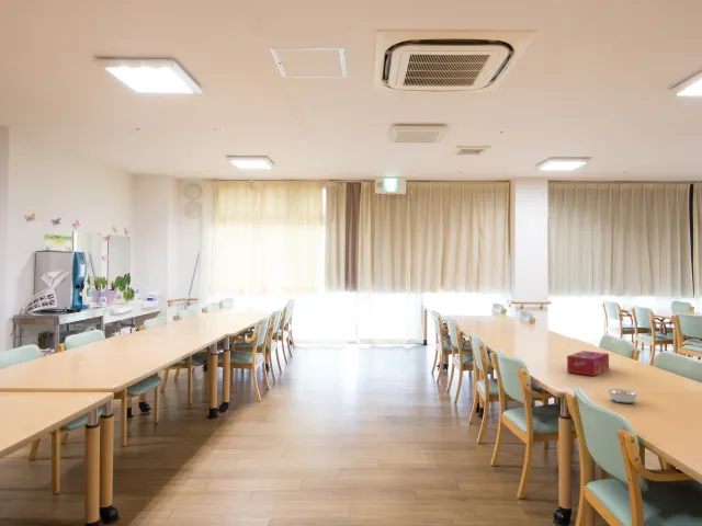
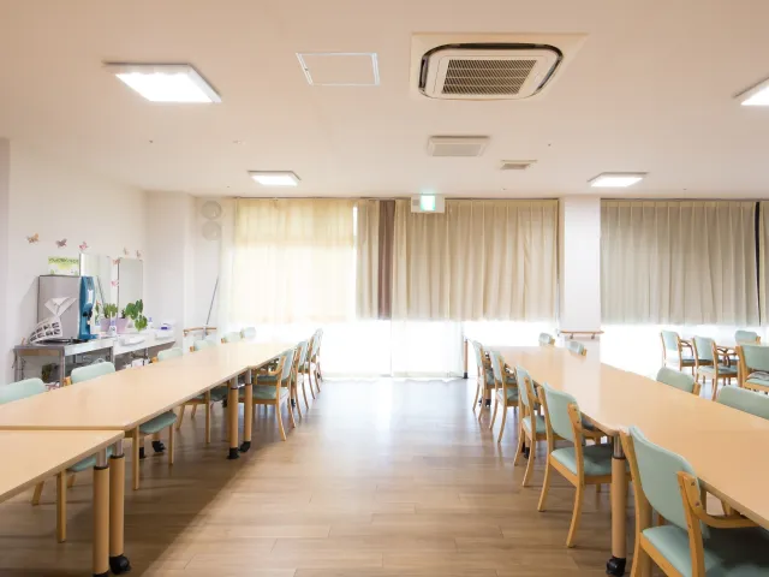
- tissue box (588, 362)
- legume (621, 395)
